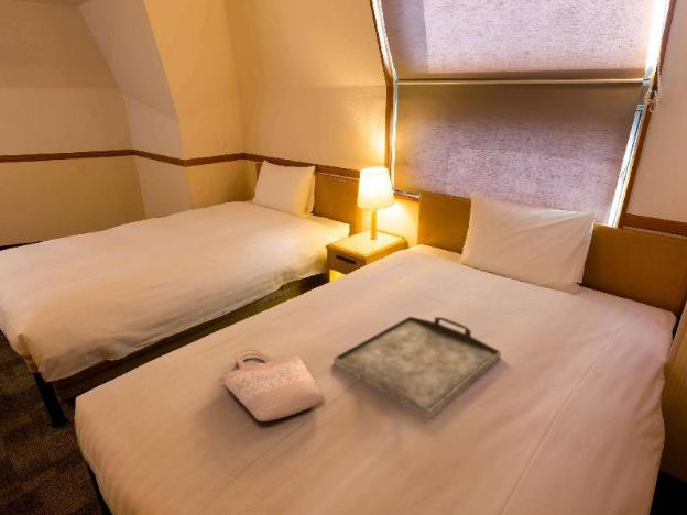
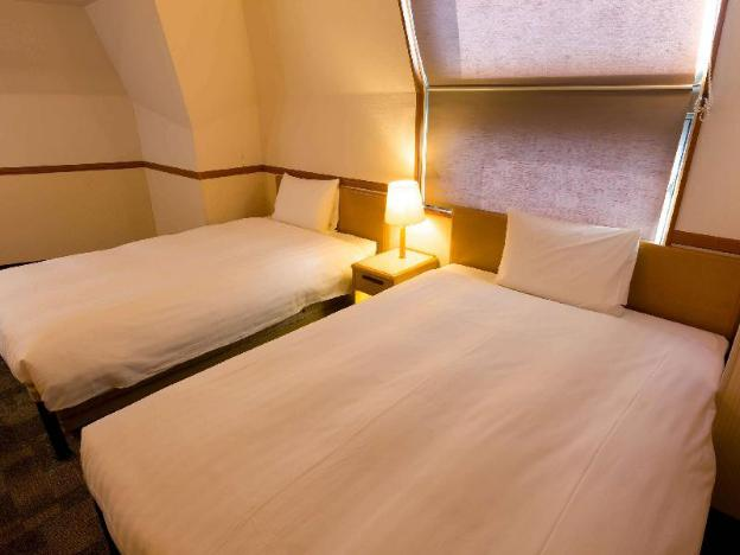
- serving tray (417, 351)
- shopping bag (269, 374)
